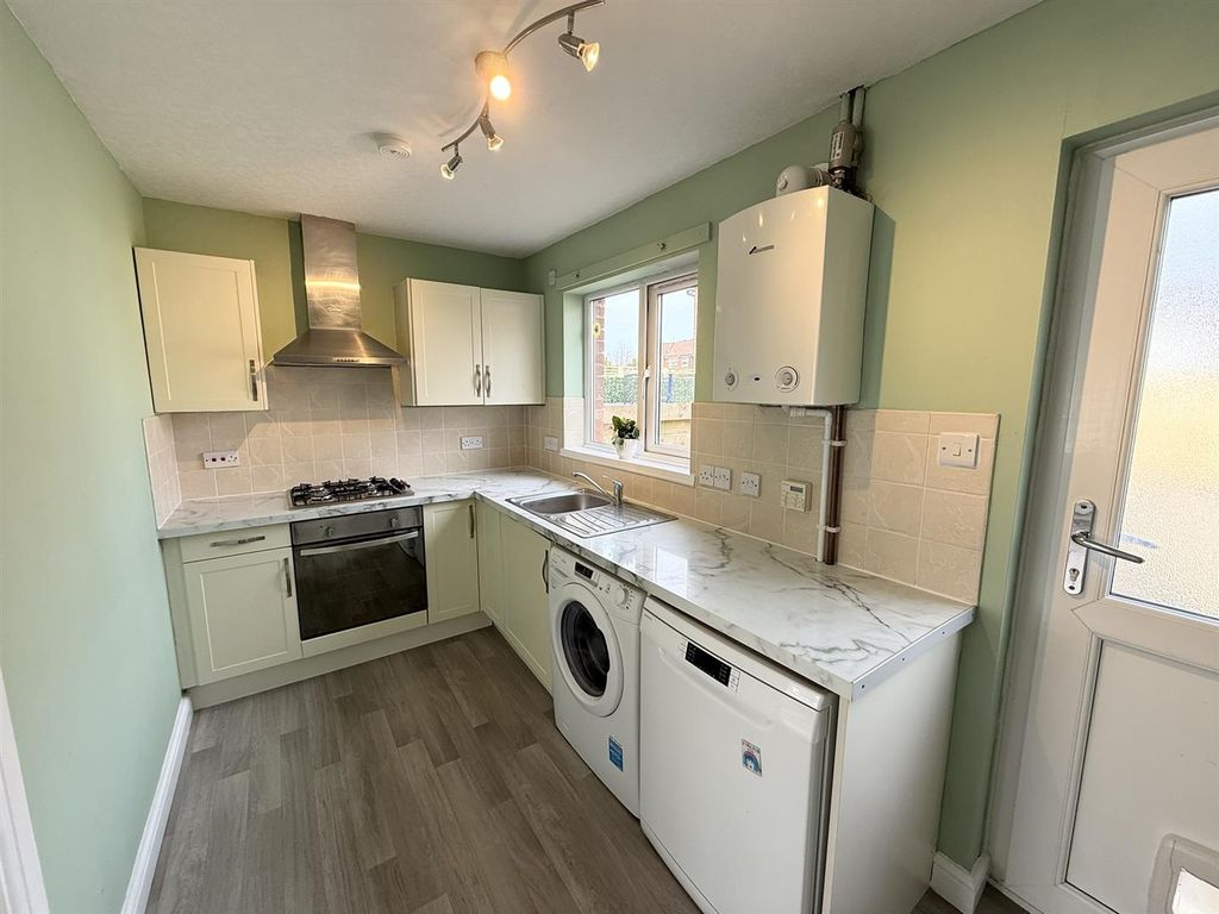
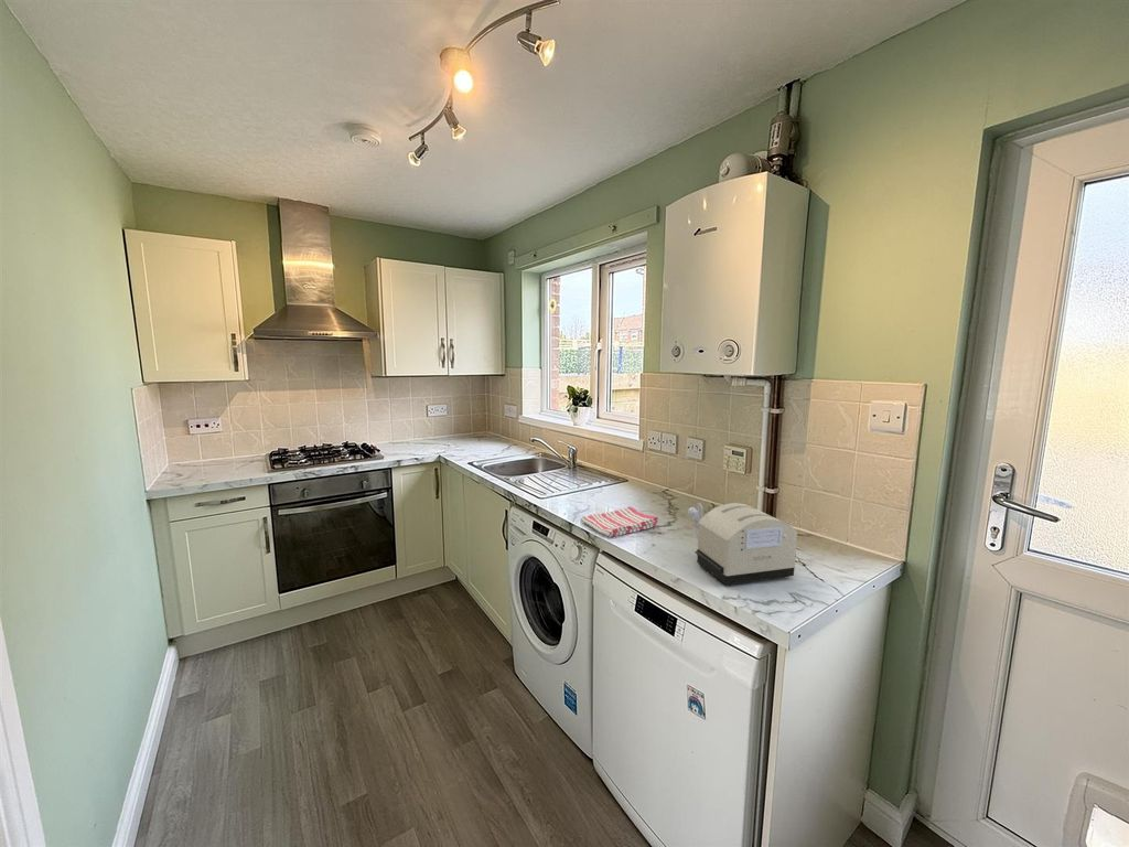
+ dish towel (619, 519)
+ toaster (734, 534)
